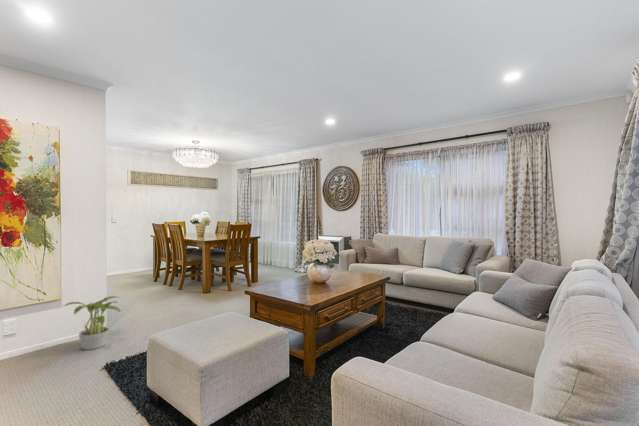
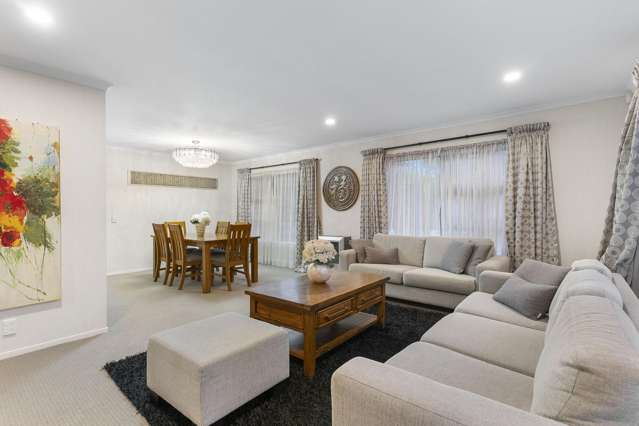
- potted plant (95, 322)
